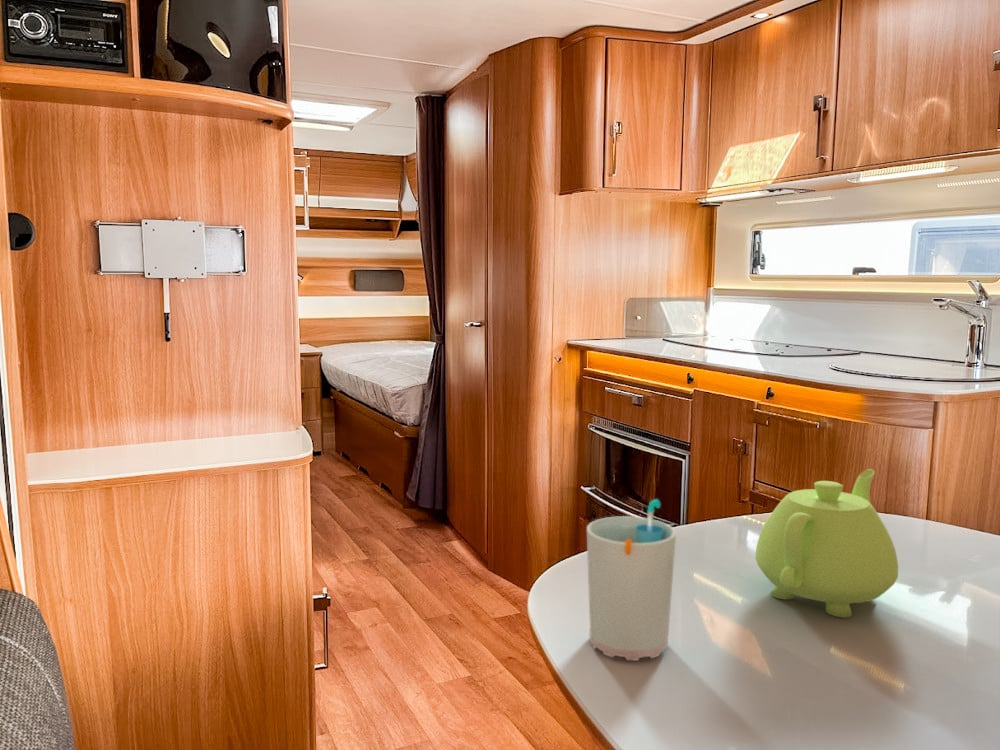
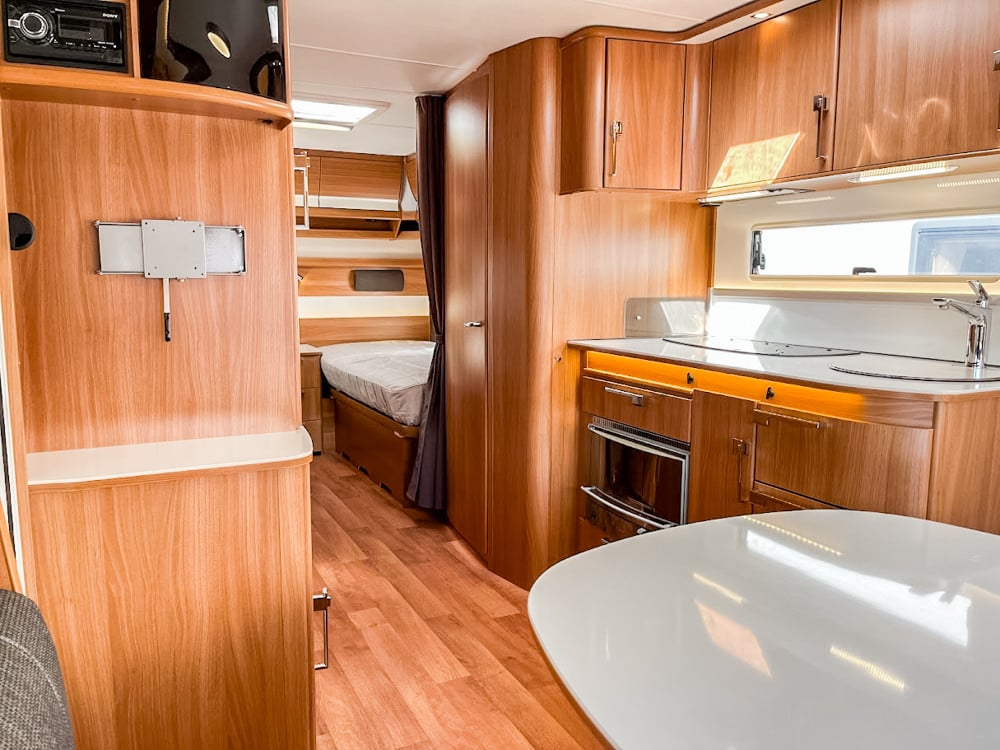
- teapot (829, 537)
- cup (629, 575)
